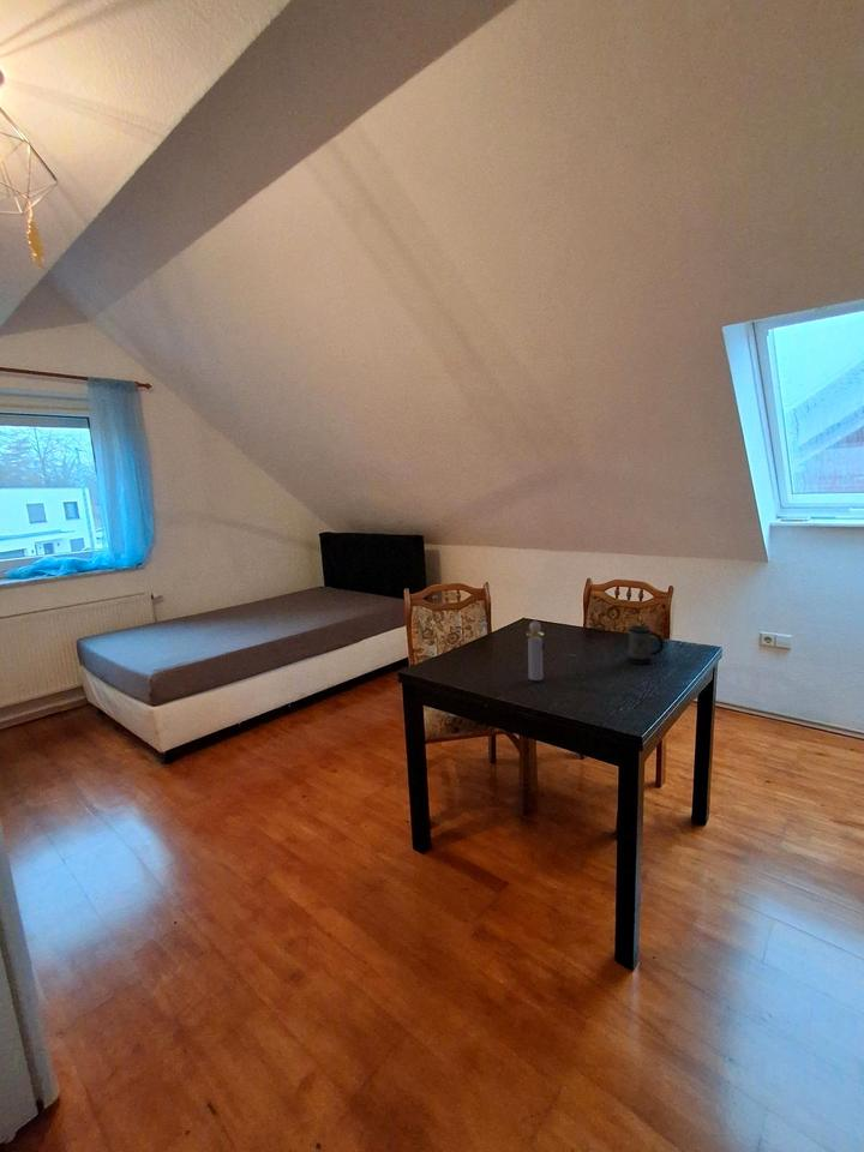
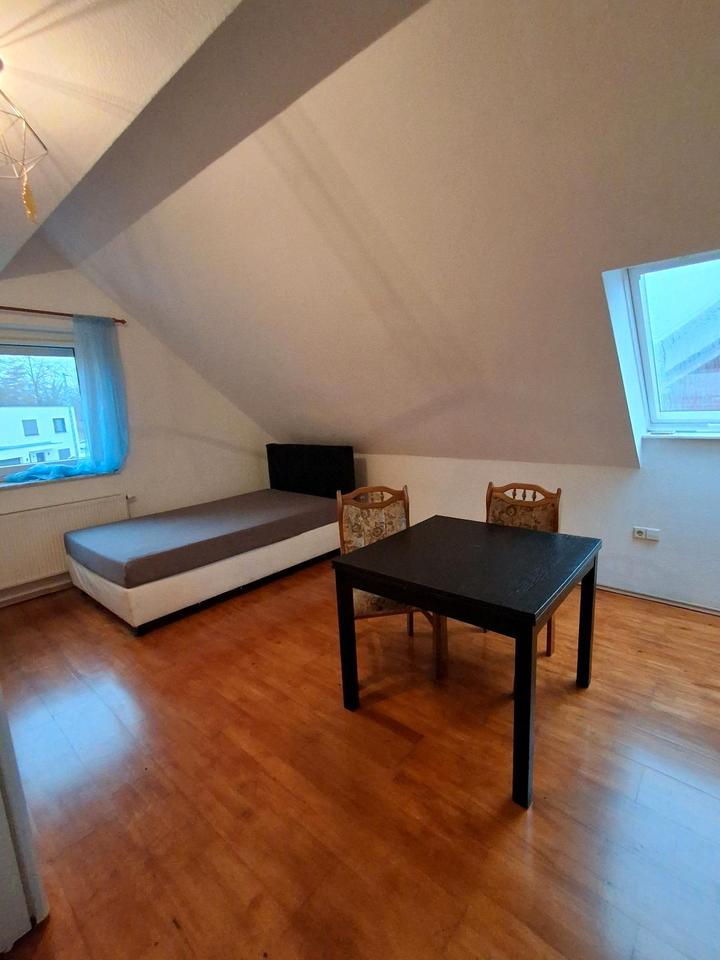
- mug (644, 643)
- perfume bottle (535, 650)
